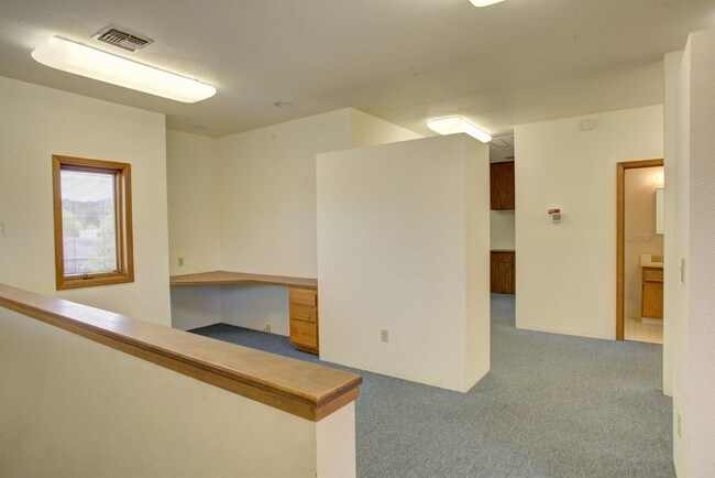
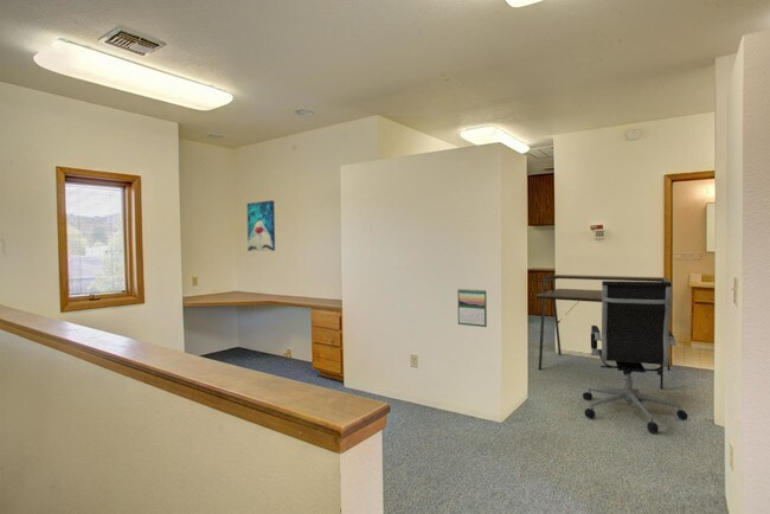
+ desk (601, 301)
+ office chair (633, 346)
+ calendar (471, 307)
+ wall art (261, 226)
